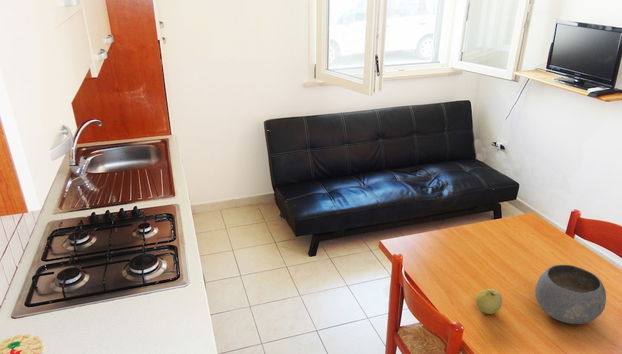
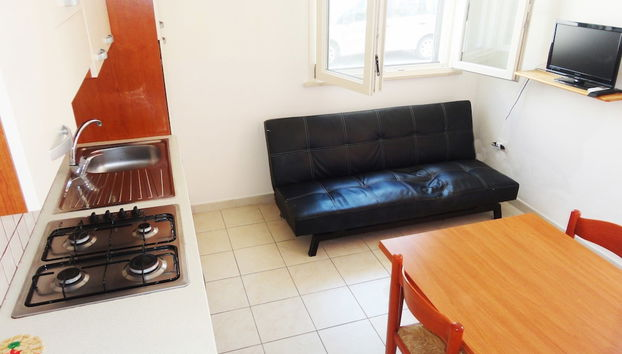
- bowl (569, 296)
- apple (489, 301)
